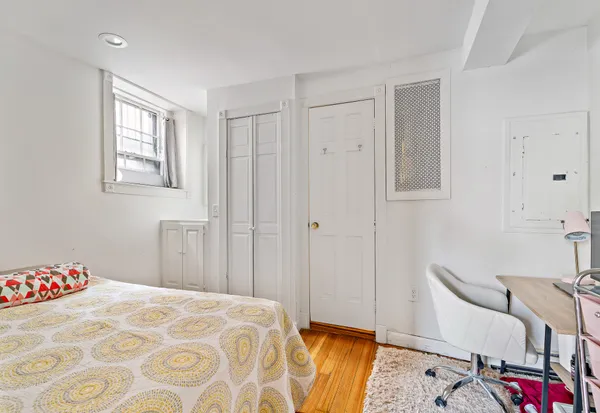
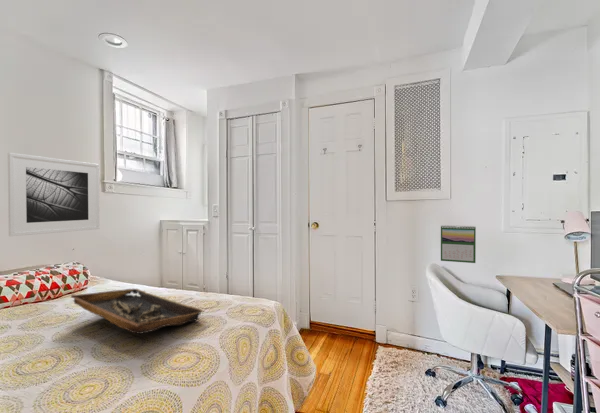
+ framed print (59, 195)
+ calendar (457, 243)
+ tray (137, 307)
